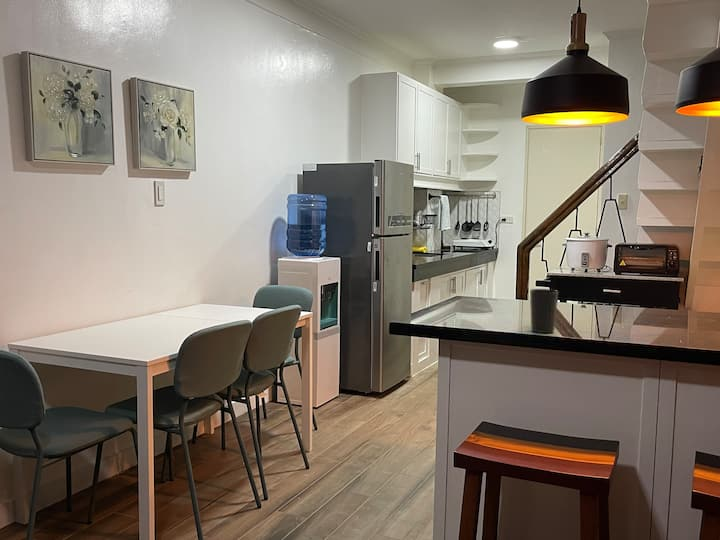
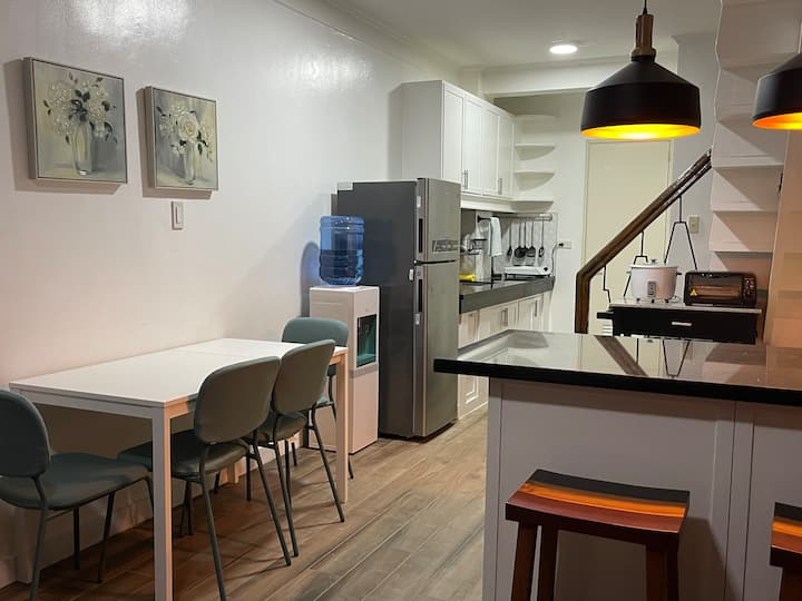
- cup (543, 310)
